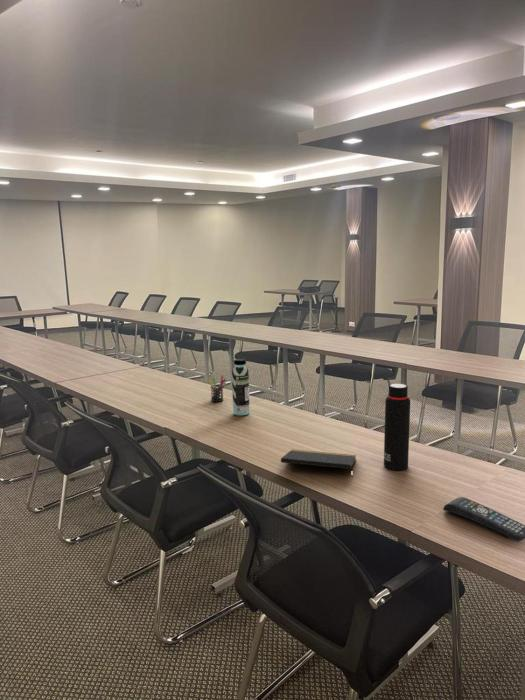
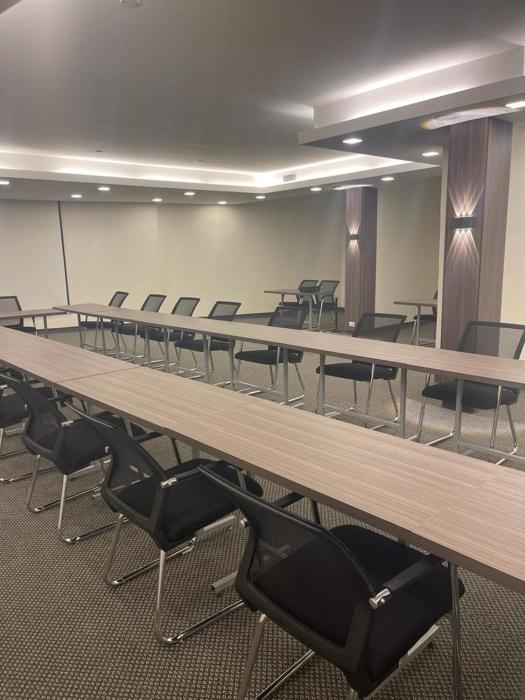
- notepad (319, 458)
- water bottle (240, 386)
- pen holder (216, 388)
- water bottle (395, 425)
- remote control (485, 517)
